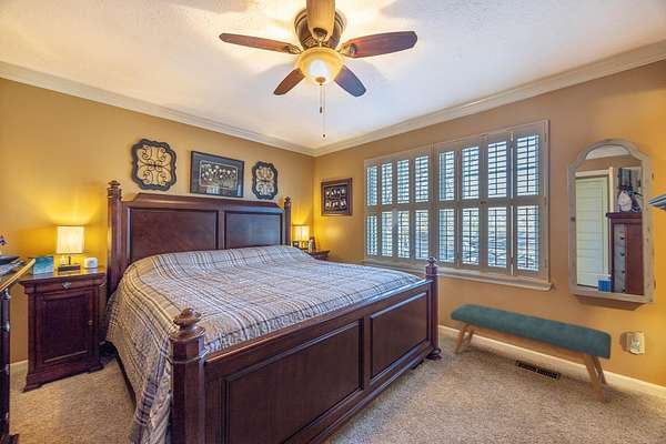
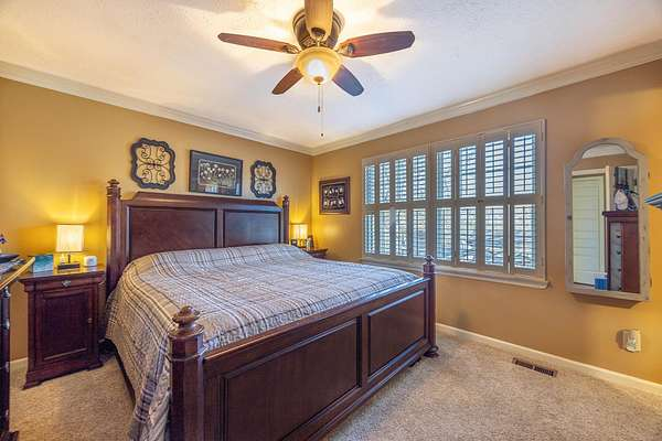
- bench (522, 342)
